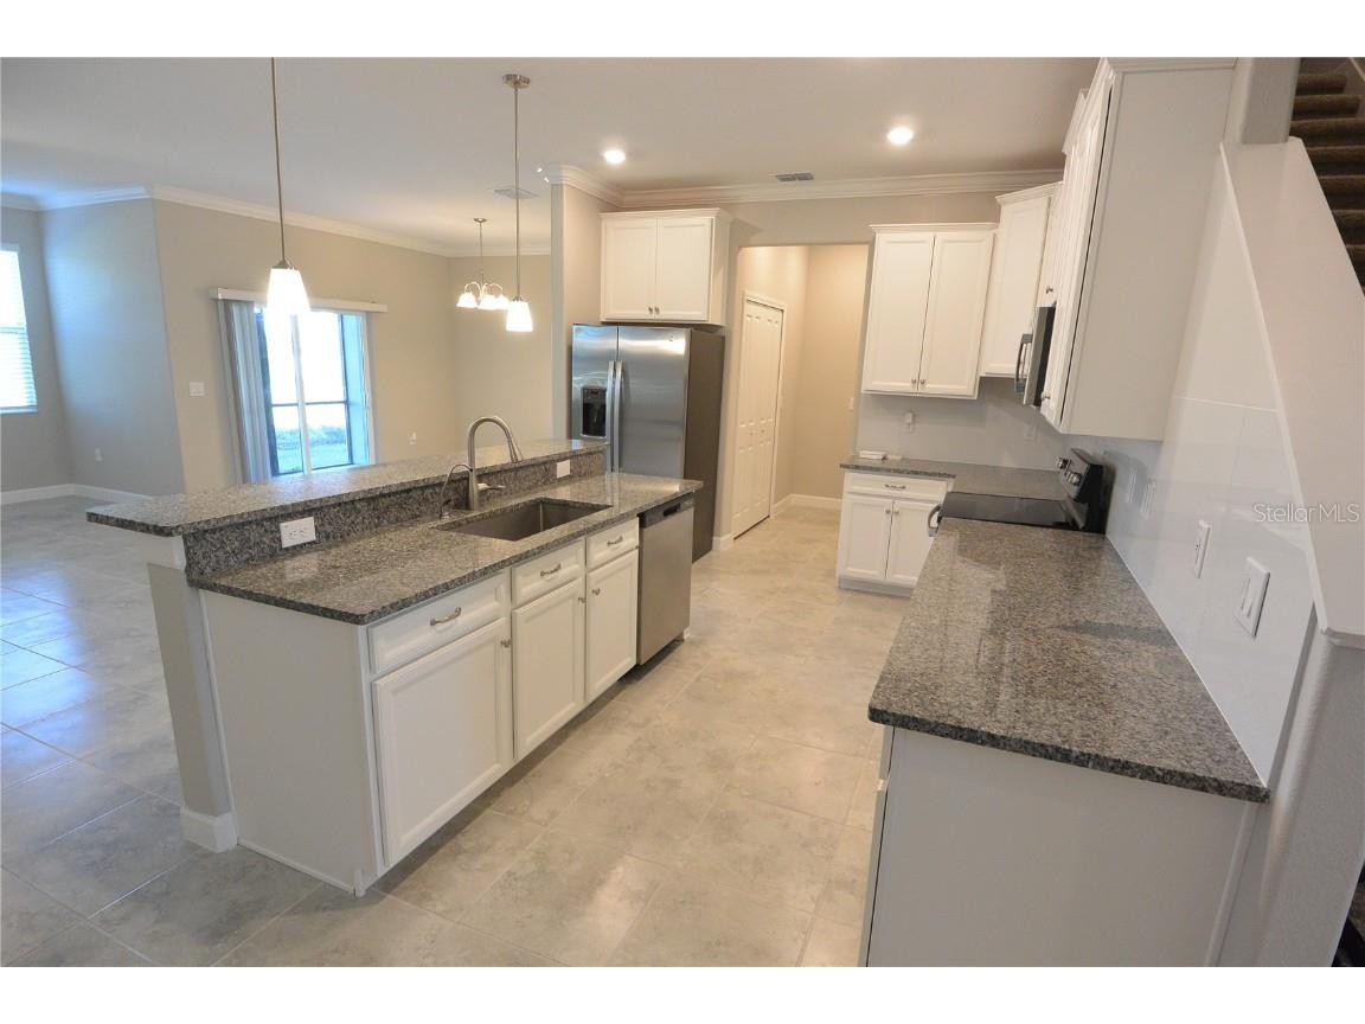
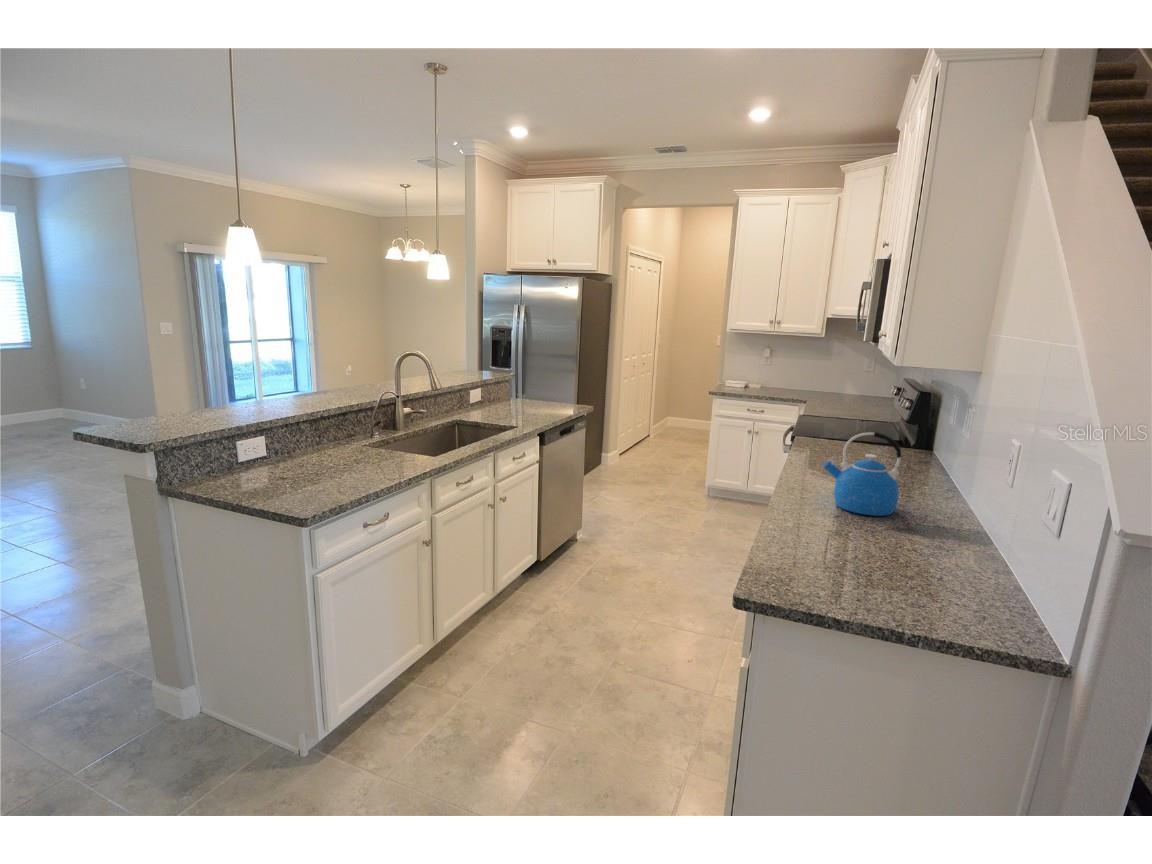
+ kettle (860, 468)
